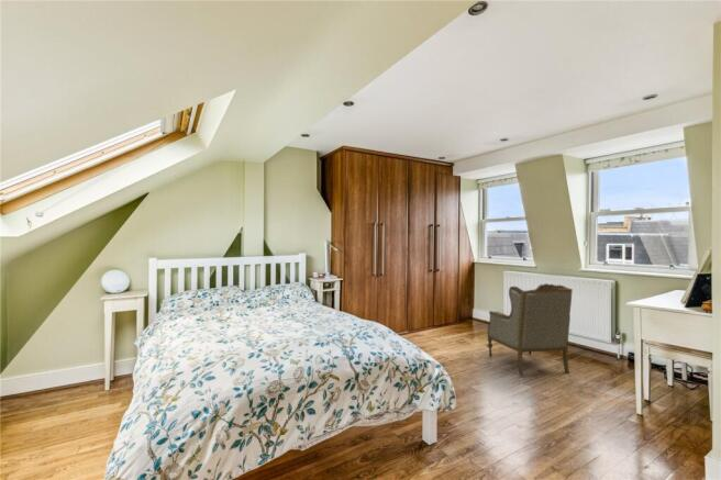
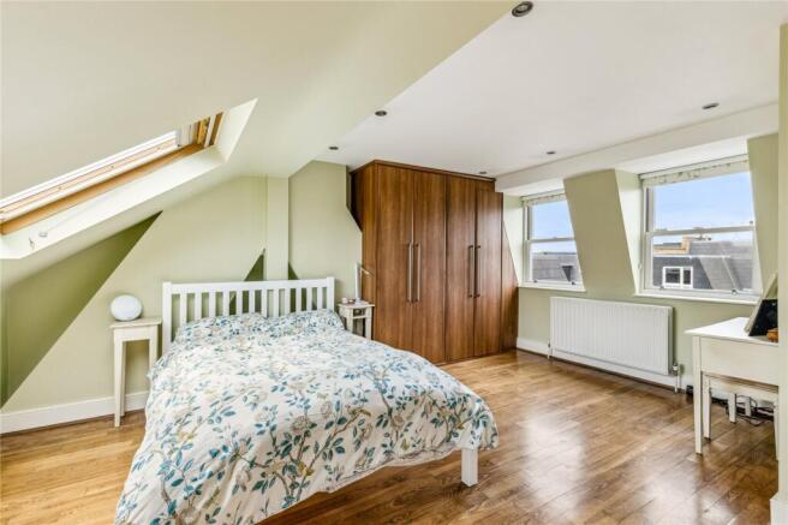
- armchair (526, 322)
